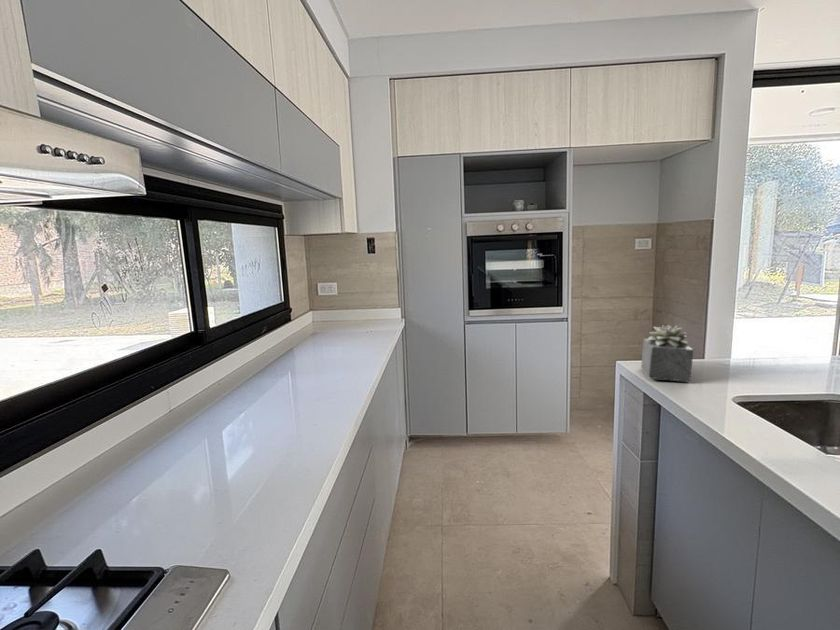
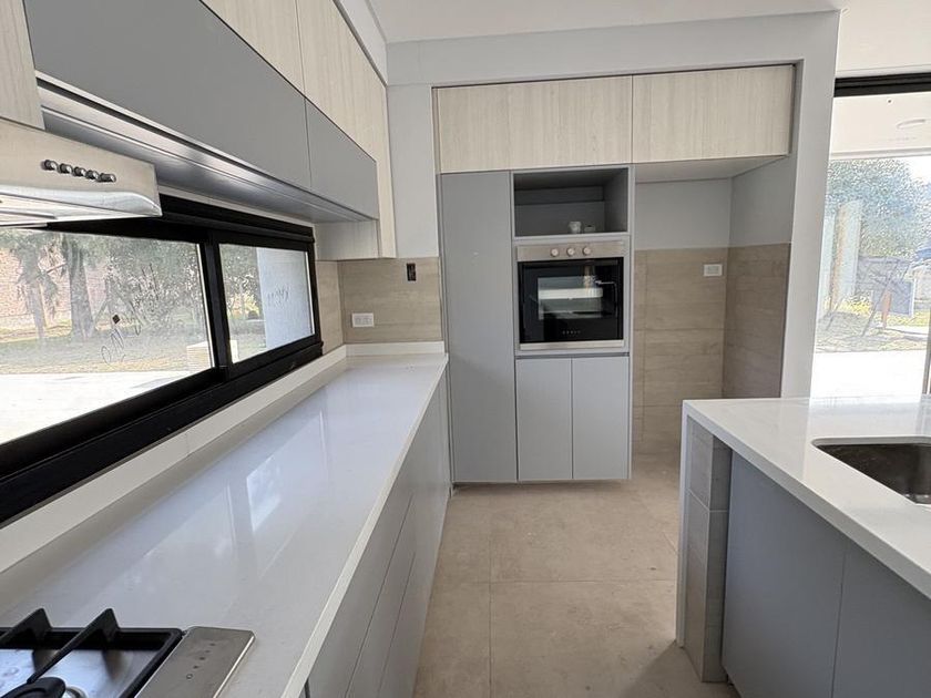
- succulent plant (665, 350)
